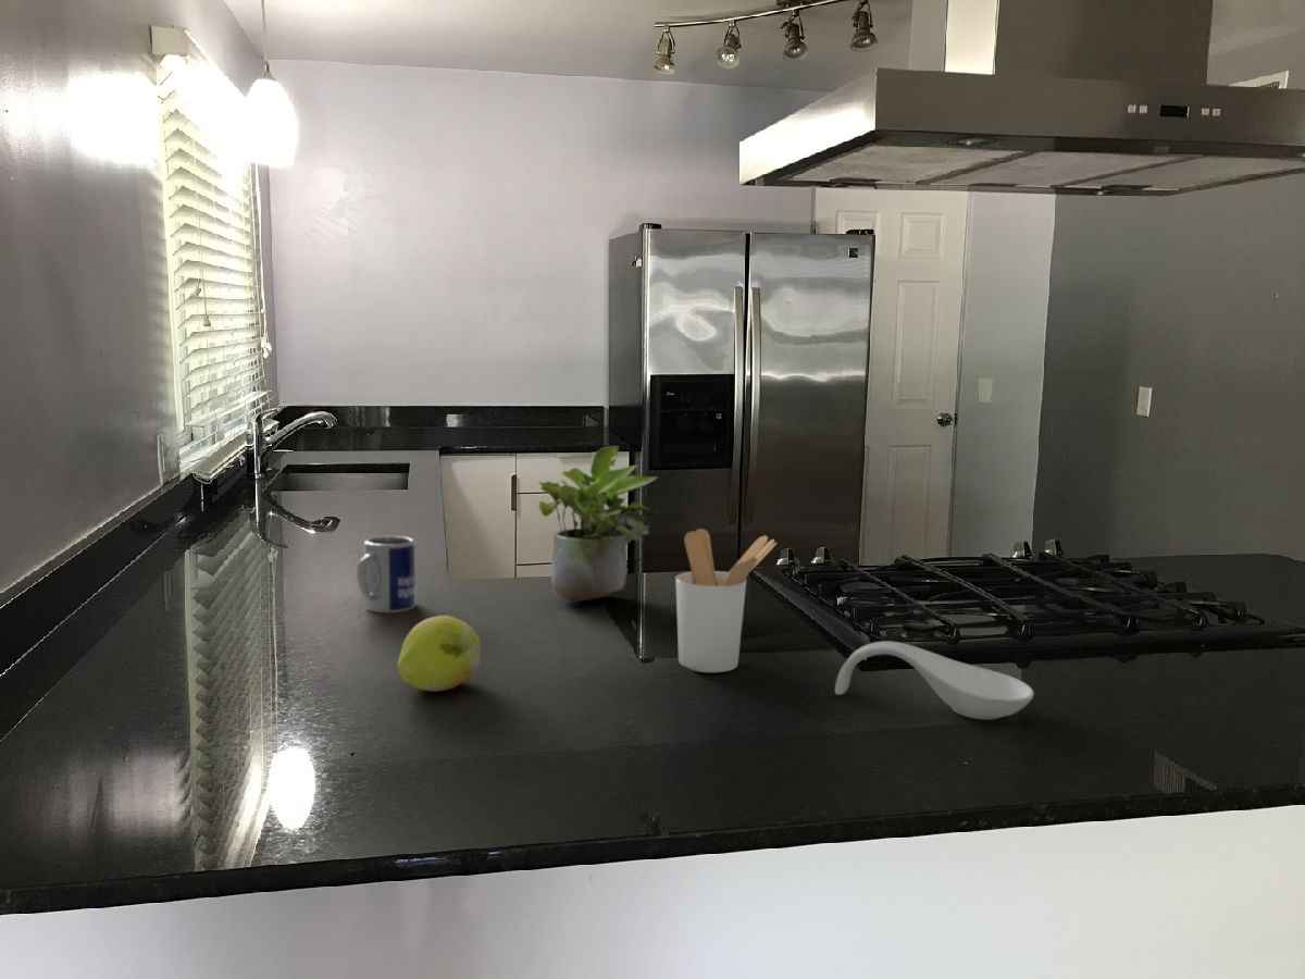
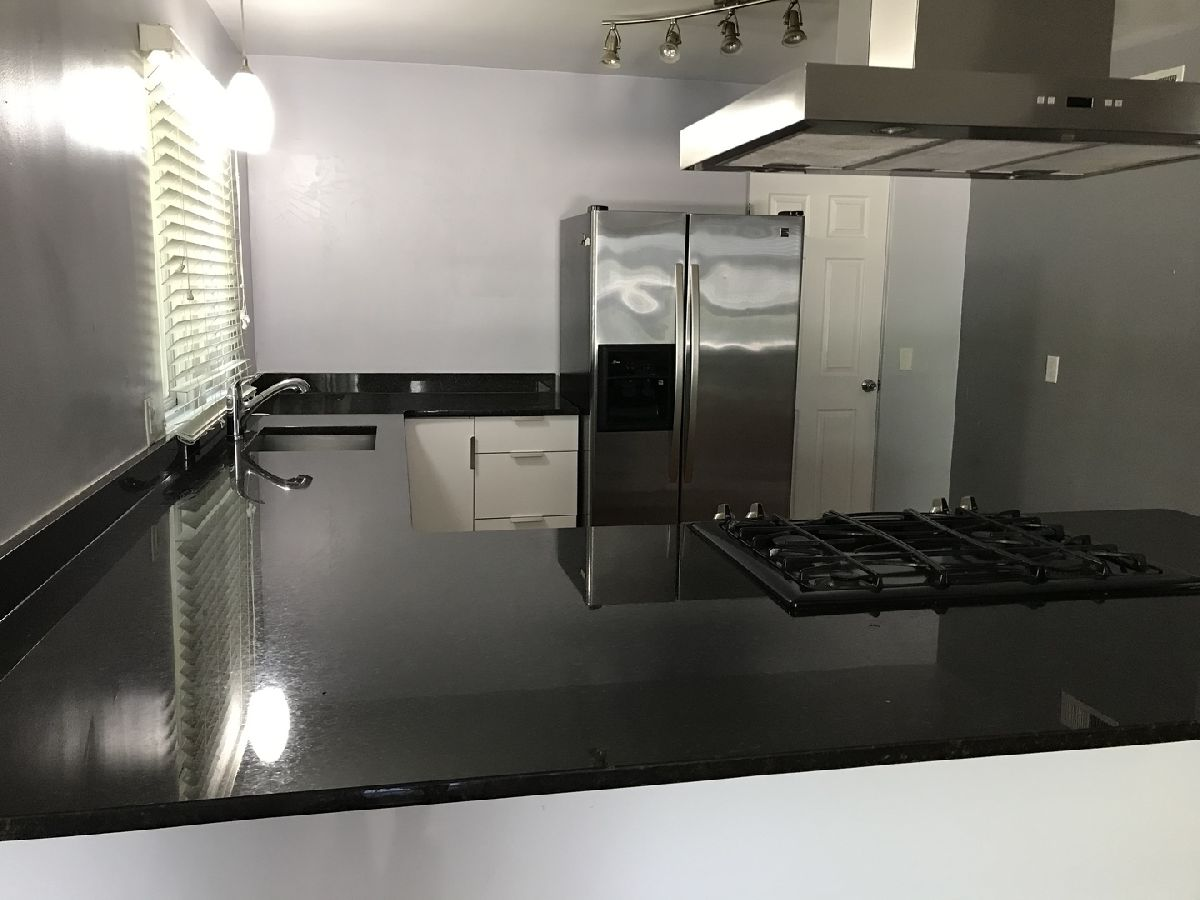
- utensil holder (726, 598)
- mug (383, 577)
- spoon rest (933, 678)
- potted plant (599, 526)
- fruit (440, 653)
